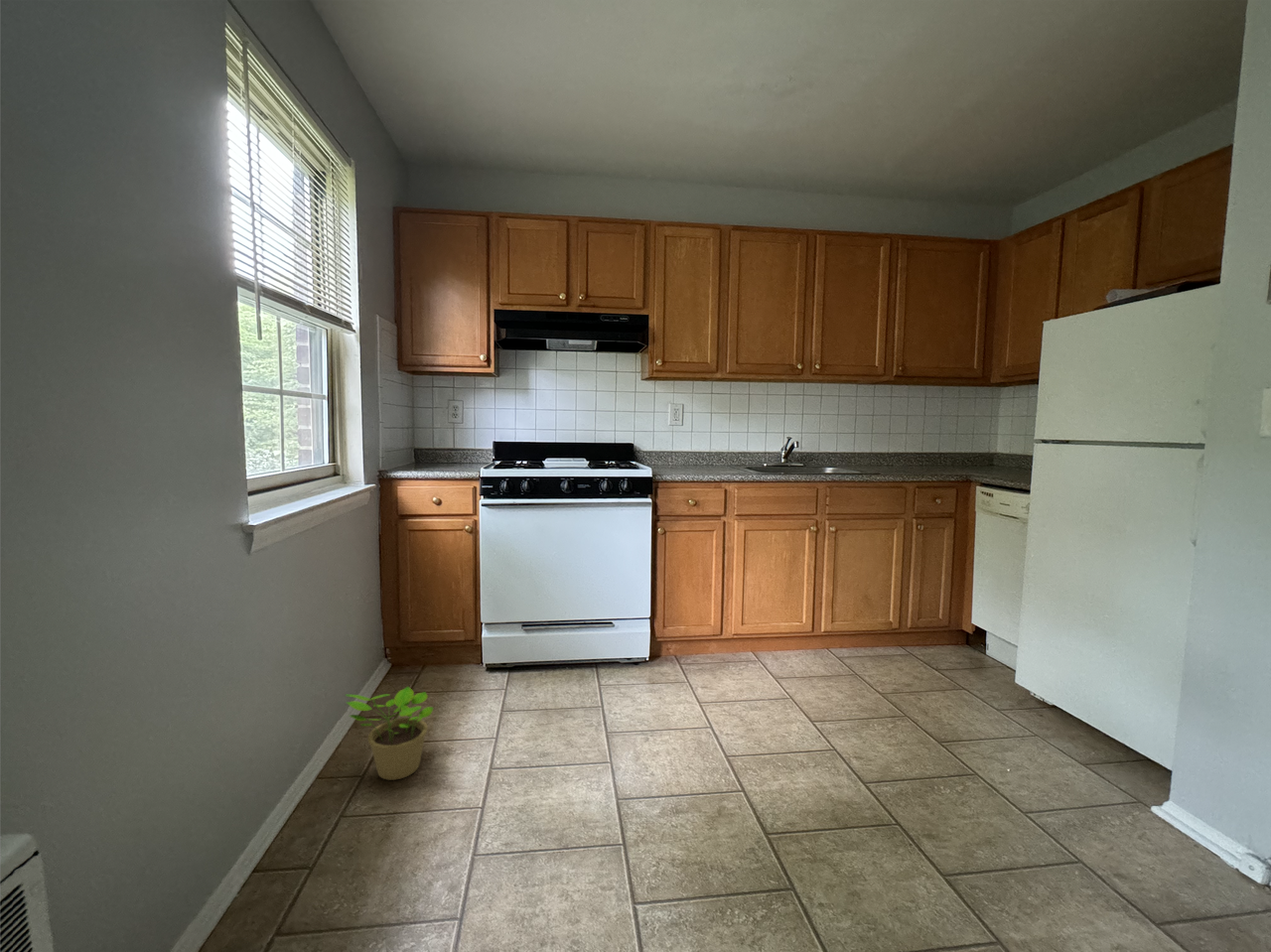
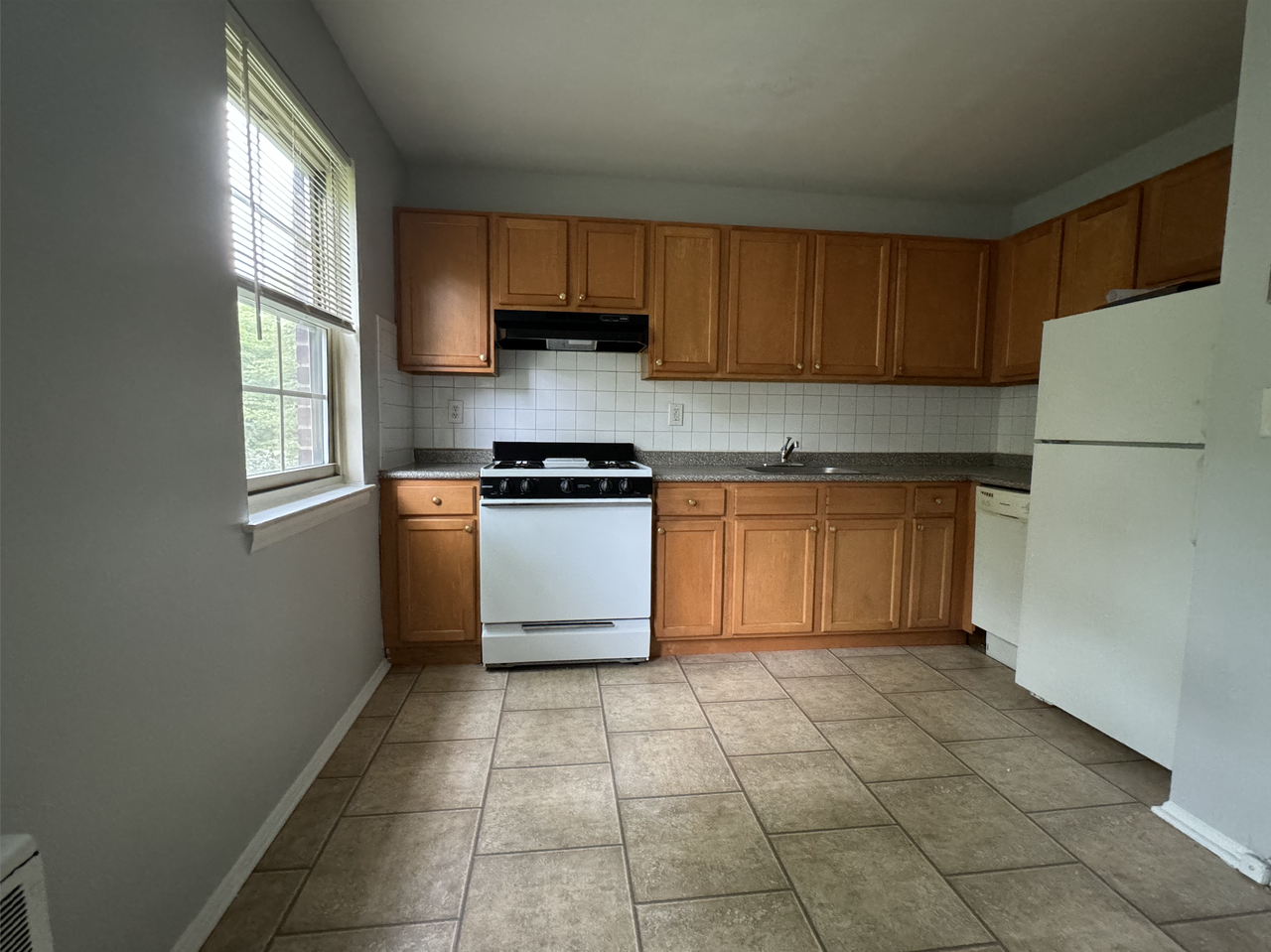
- potted plant (394, 723)
